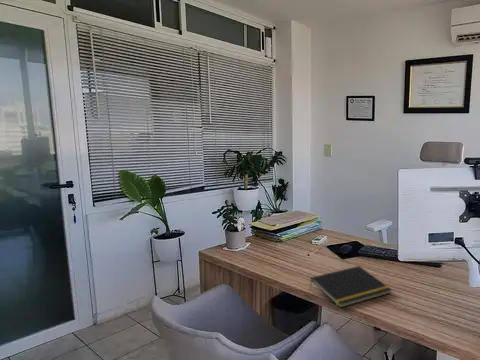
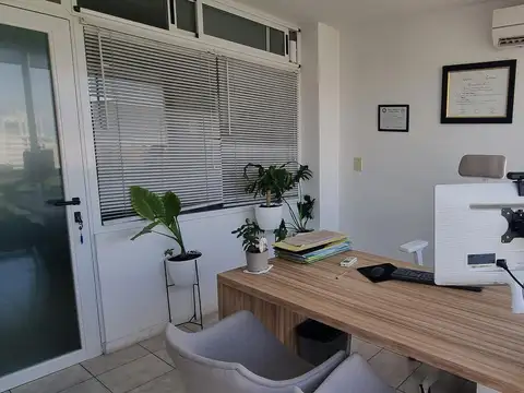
- notepad (350, 284)
